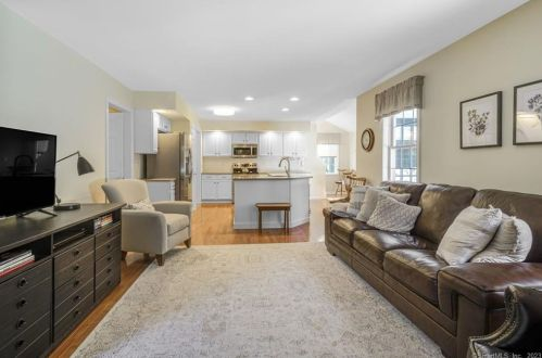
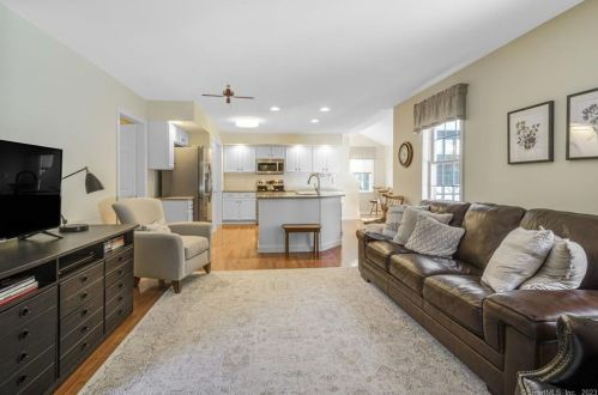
+ ceiling fan (228, 96)
